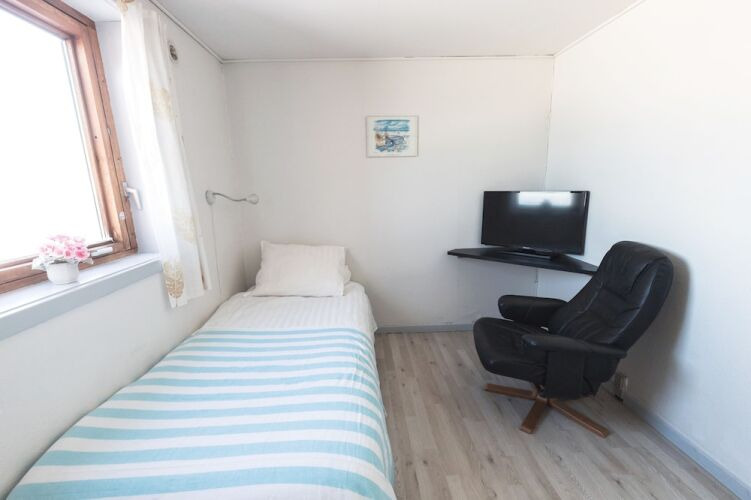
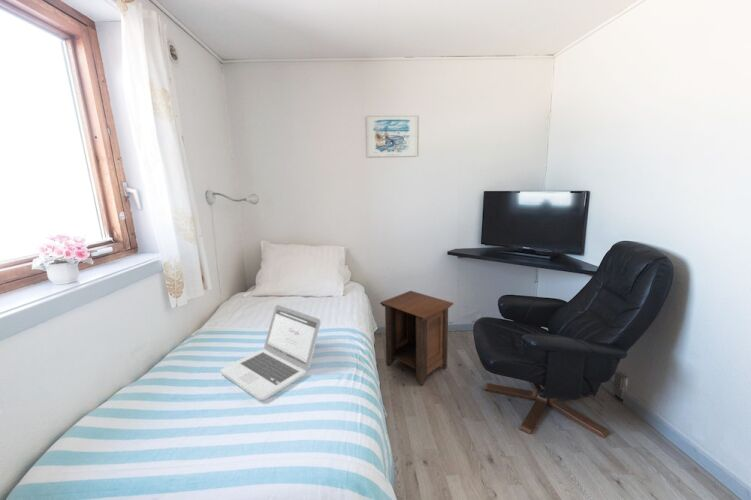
+ laptop (270, 346)
+ nightstand (416, 335)
